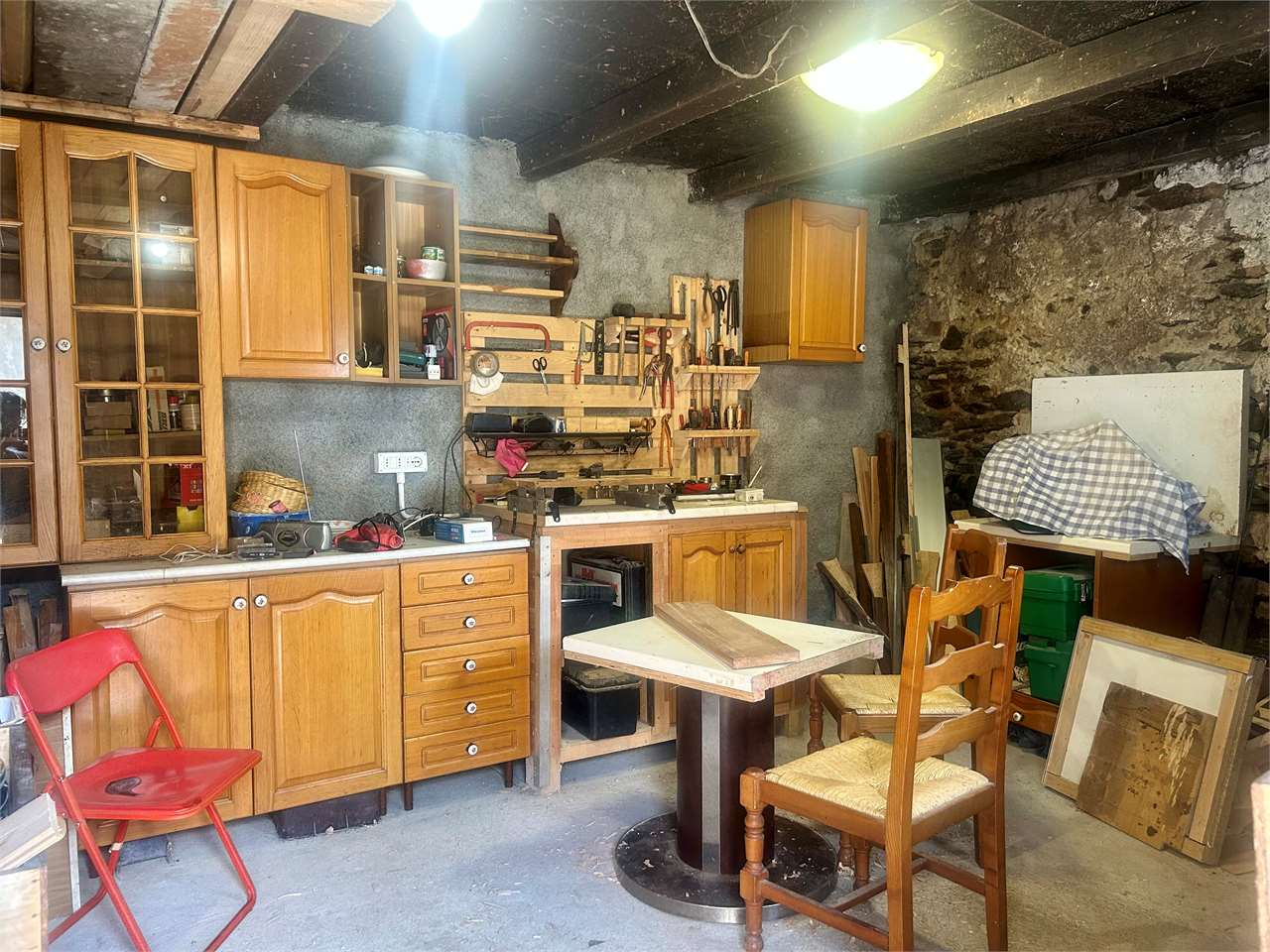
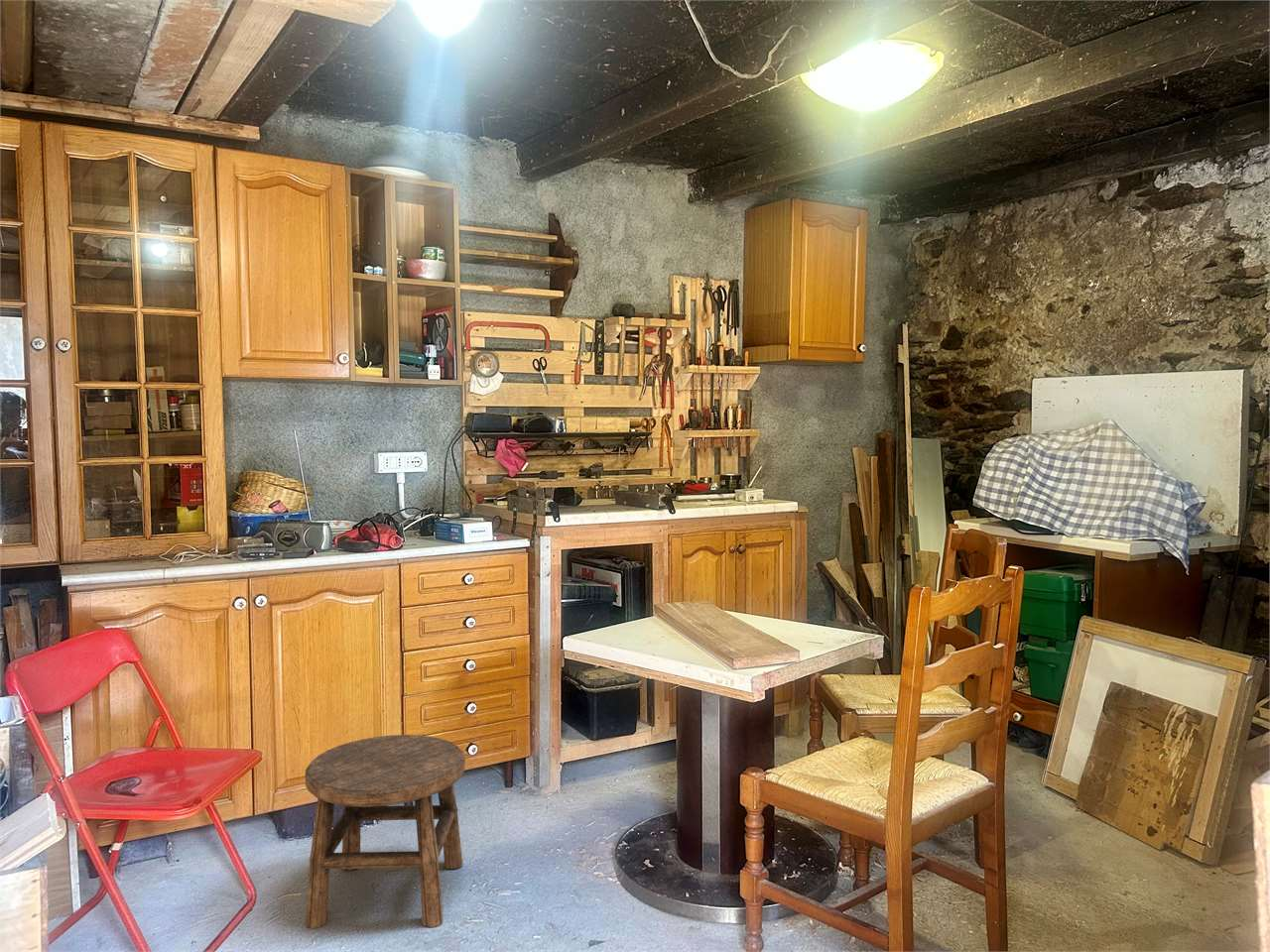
+ stool (388, 819)
